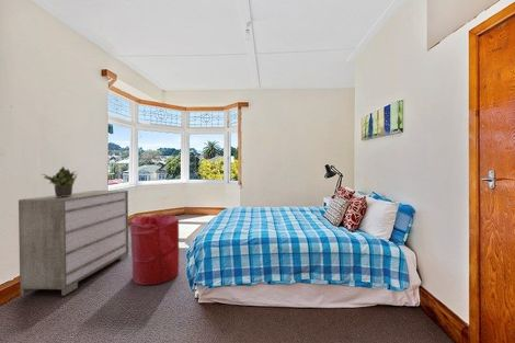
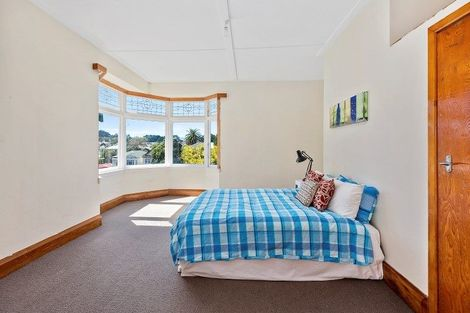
- laundry hamper (156, 247)
- dresser (83, 232)
- potted plant (59, 181)
